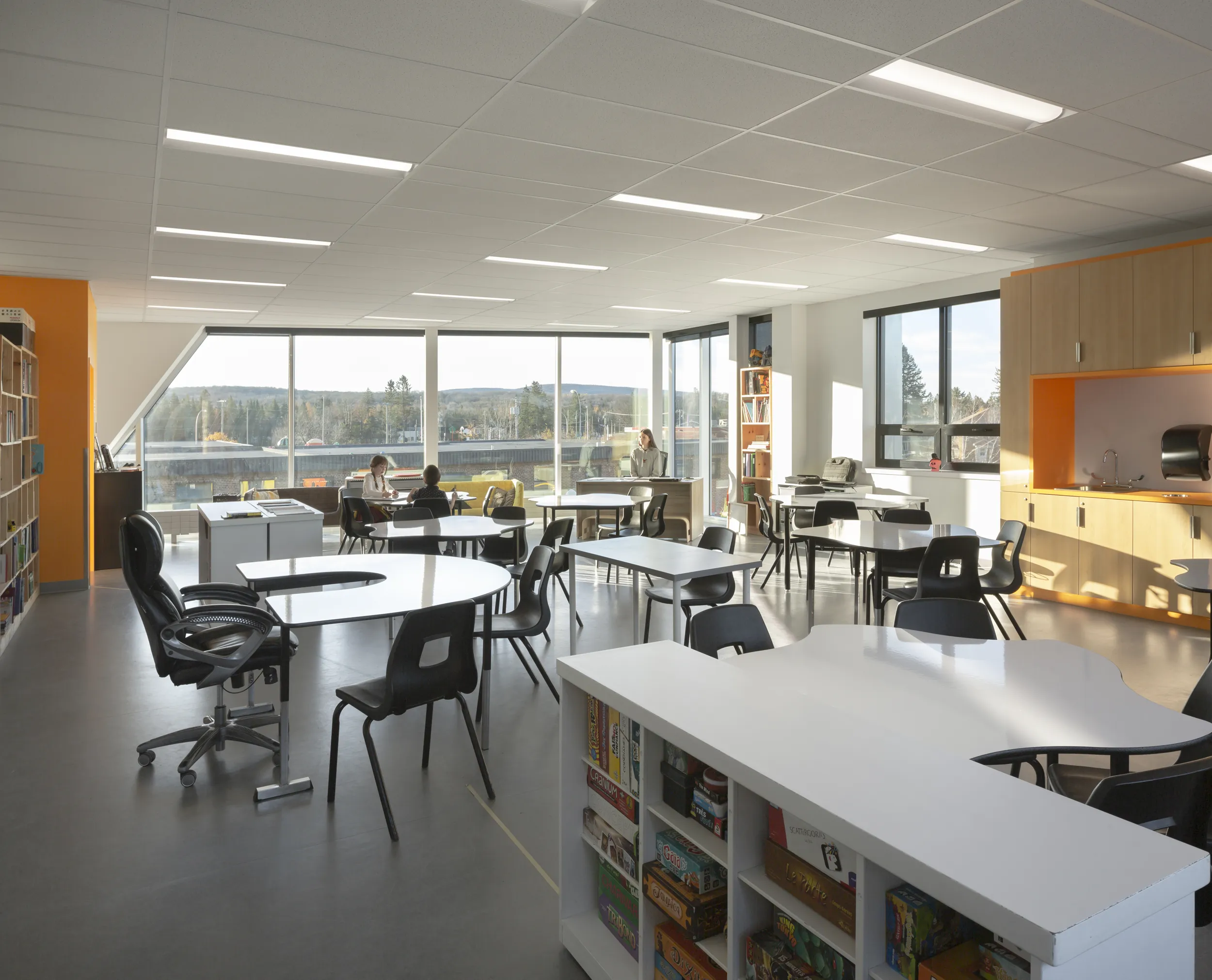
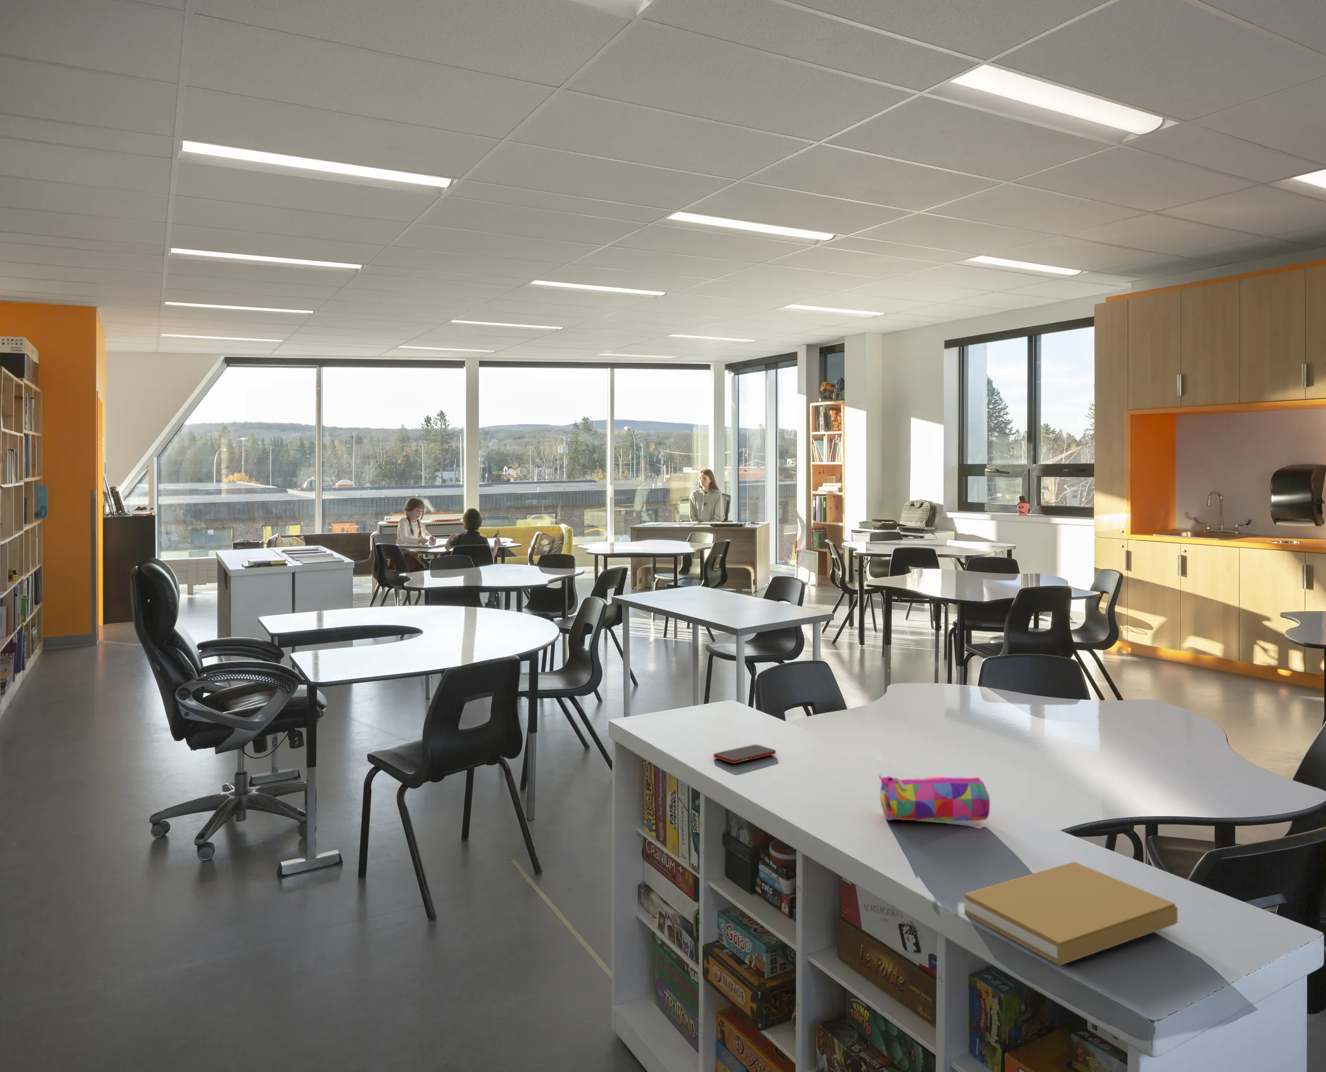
+ pencil case (932, 797)
+ book (1068, 909)
+ cell phone (745, 754)
